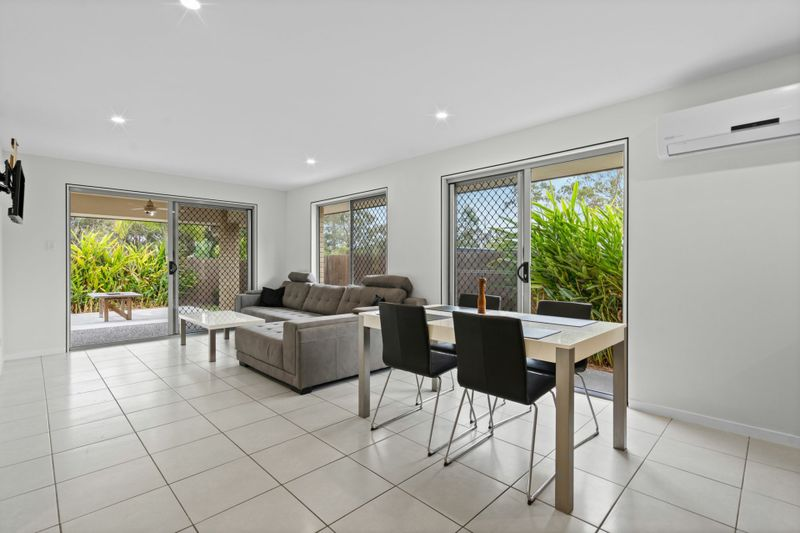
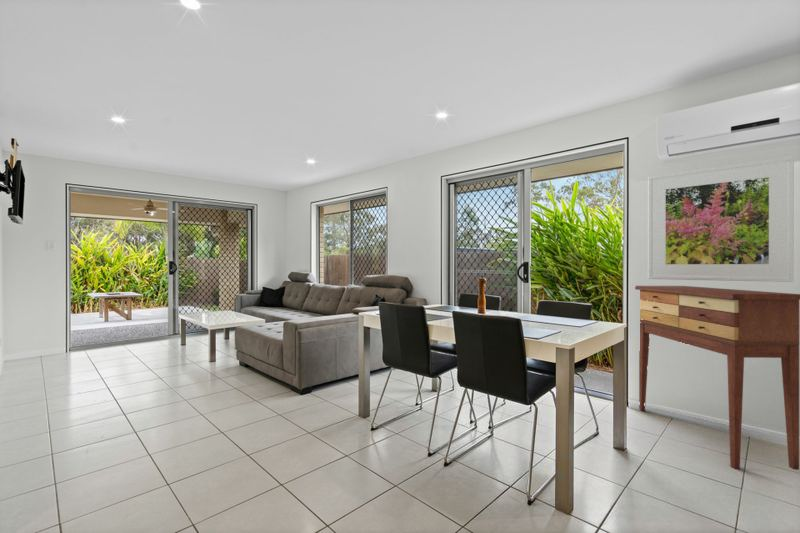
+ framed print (713, 224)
+ console table (706, 349)
